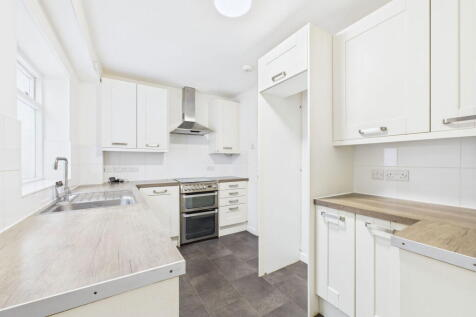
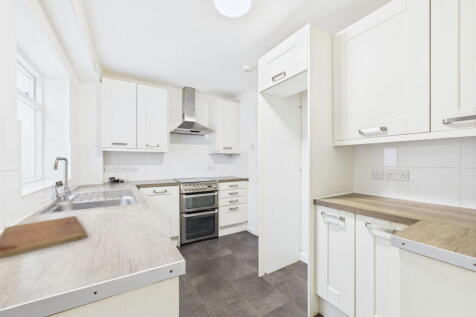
+ cutting board (44, 232)
